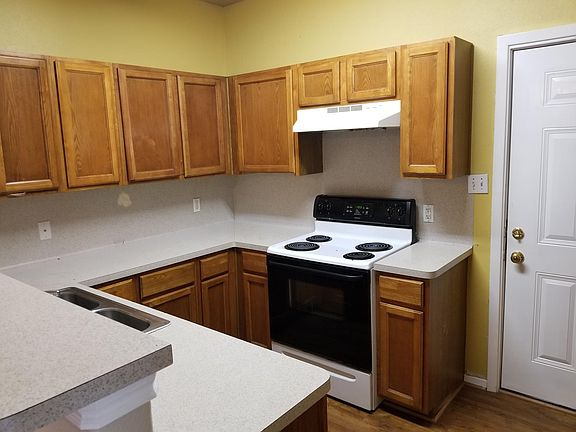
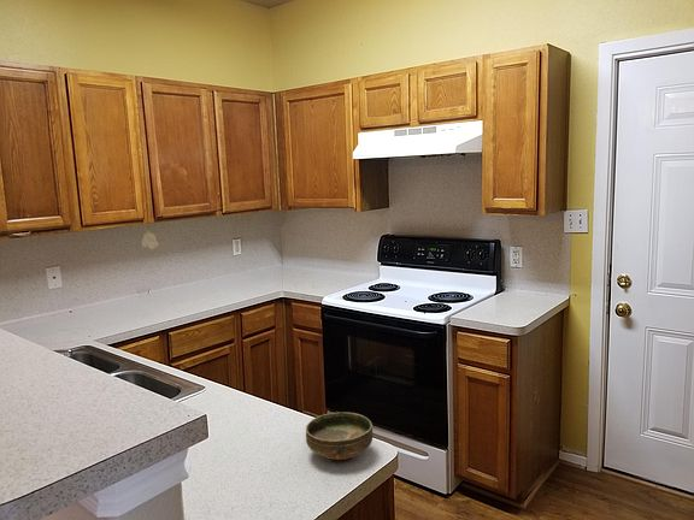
+ bowl (339, 441)
